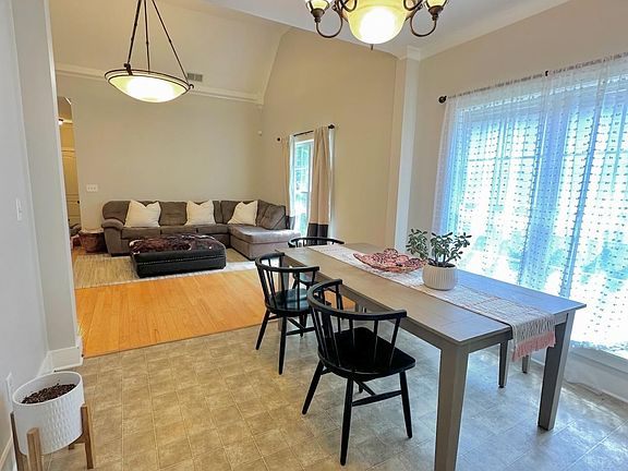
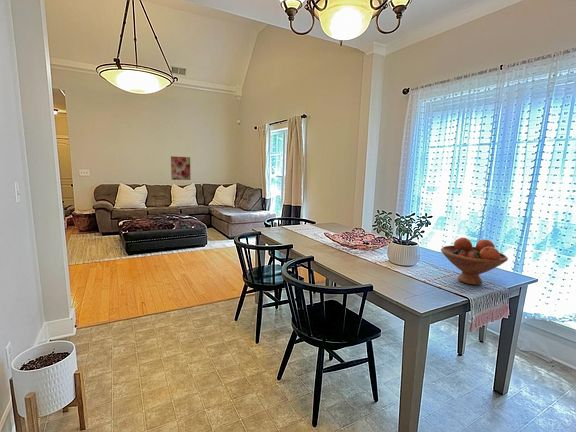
+ wall art (180, 168)
+ fruit bowl (471, 261)
